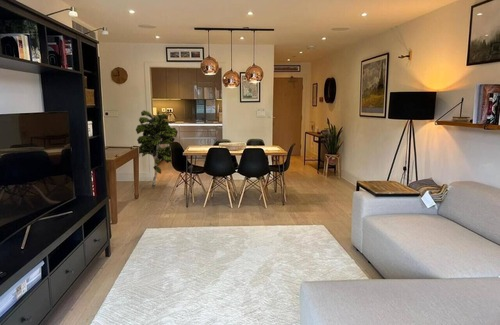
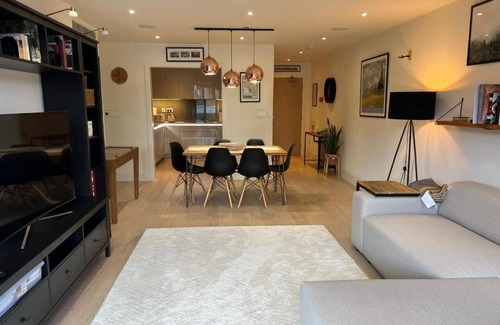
- indoor plant (157, 147)
